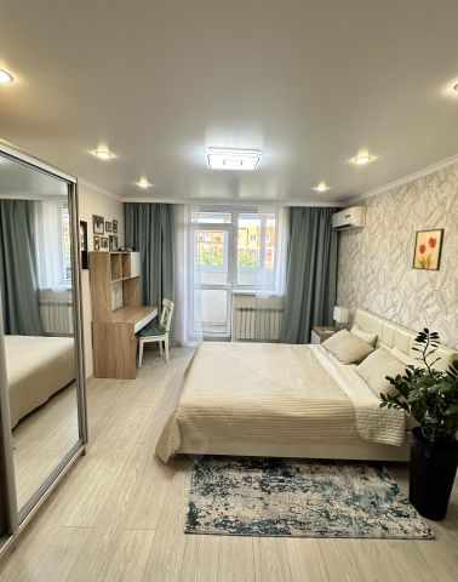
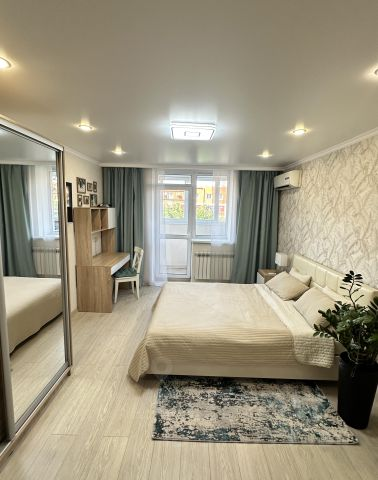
- wall art (428, 250)
